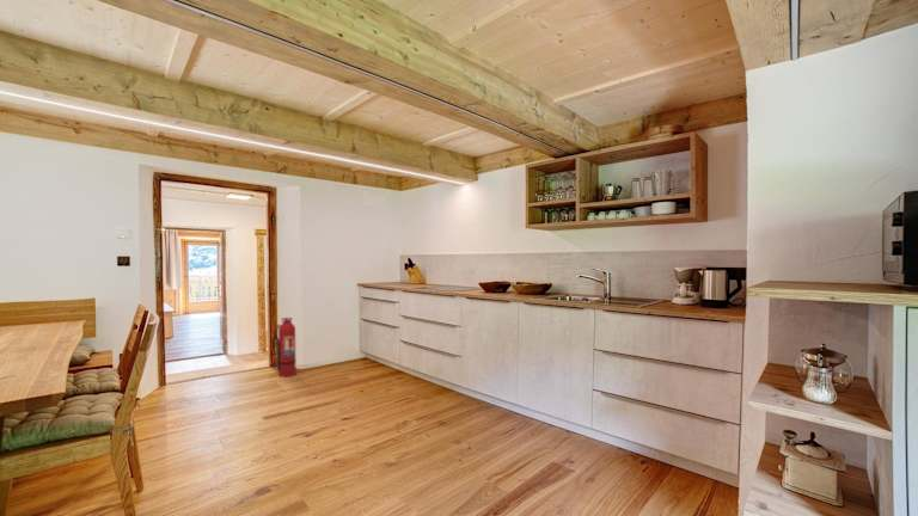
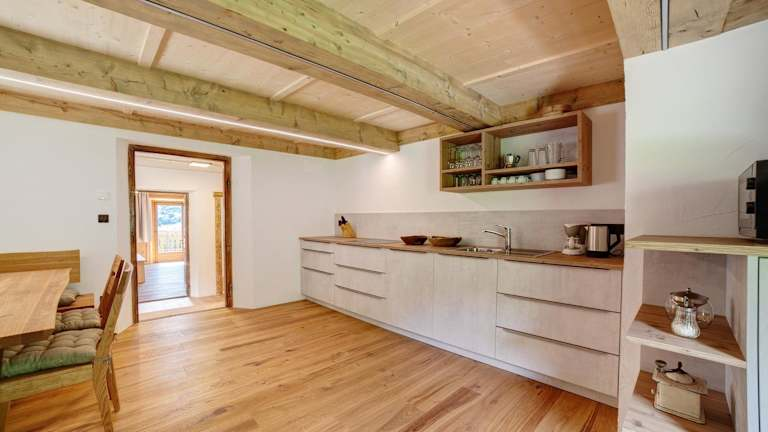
- fire extinguisher (284, 346)
